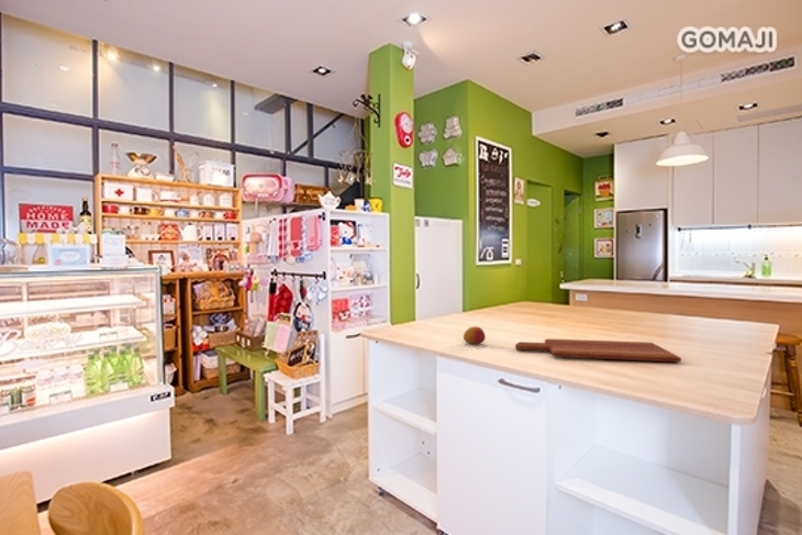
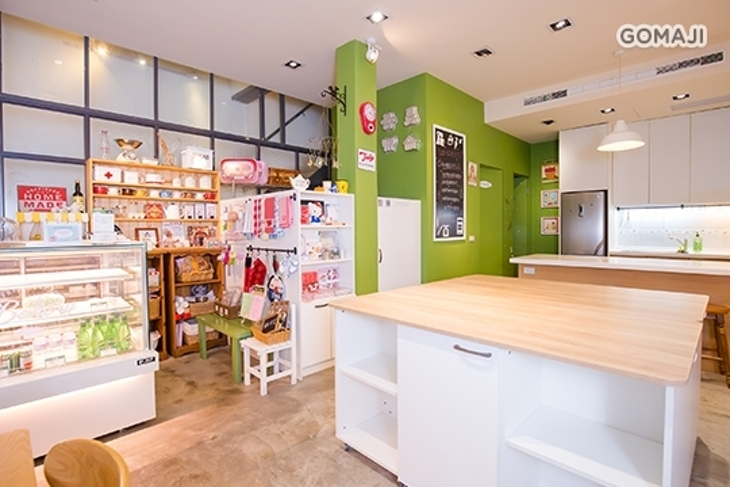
- fruit (474, 335)
- cutting board (601, 348)
